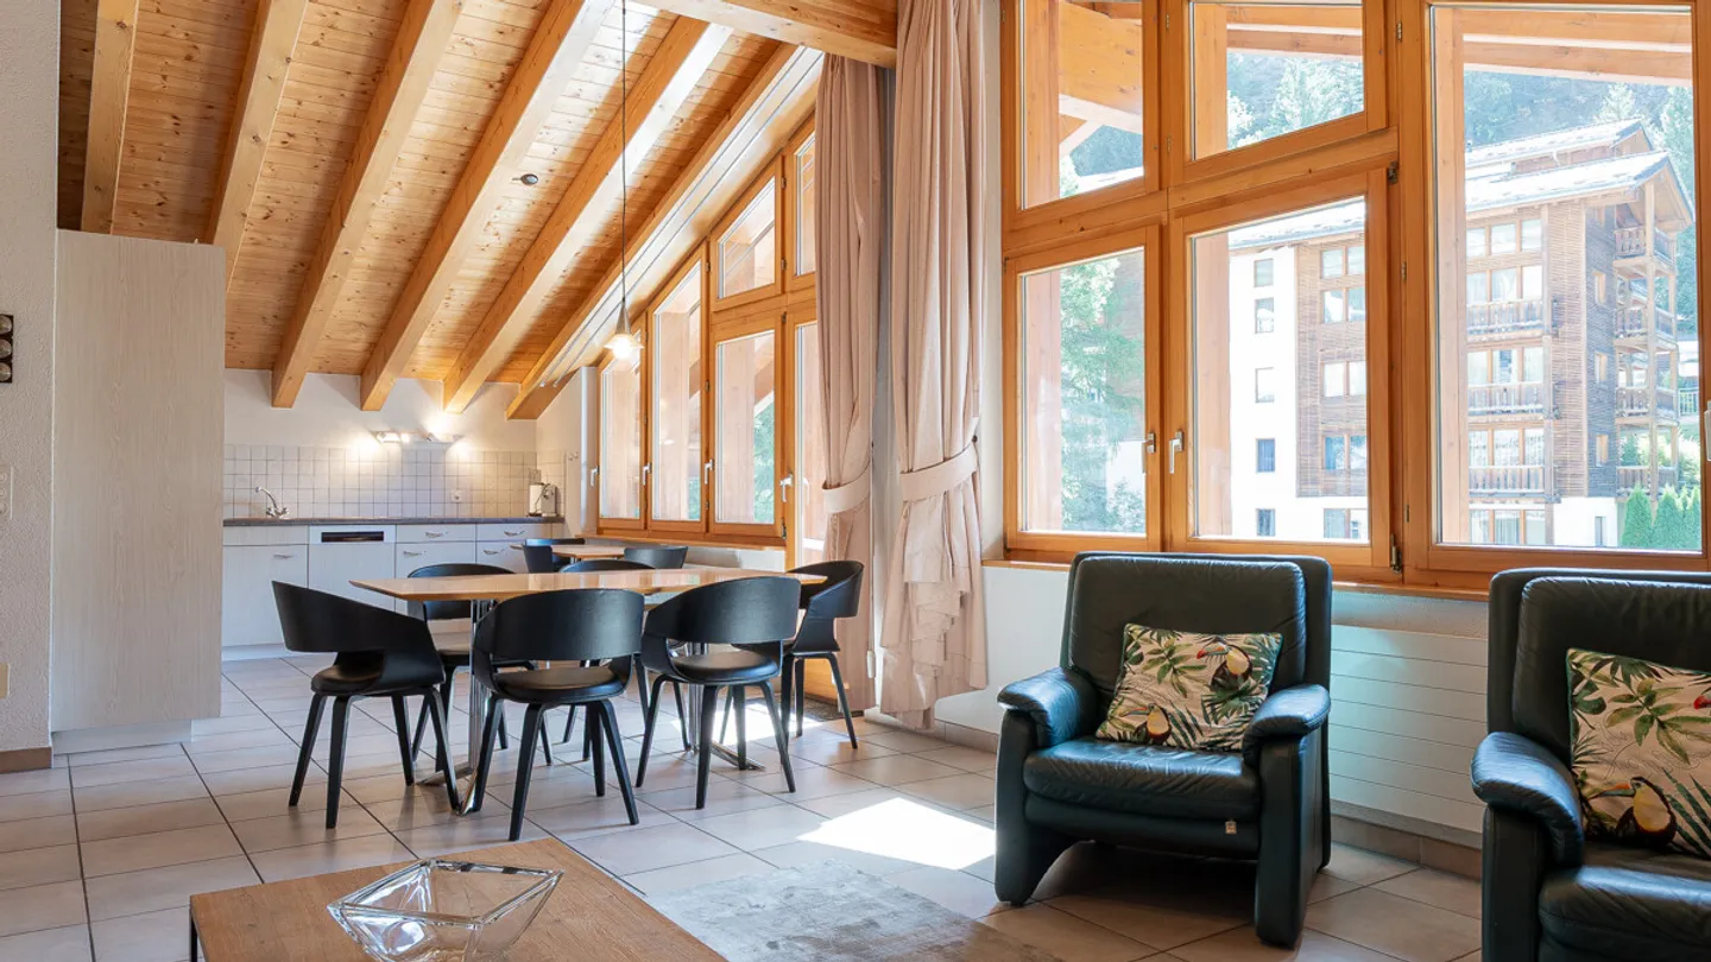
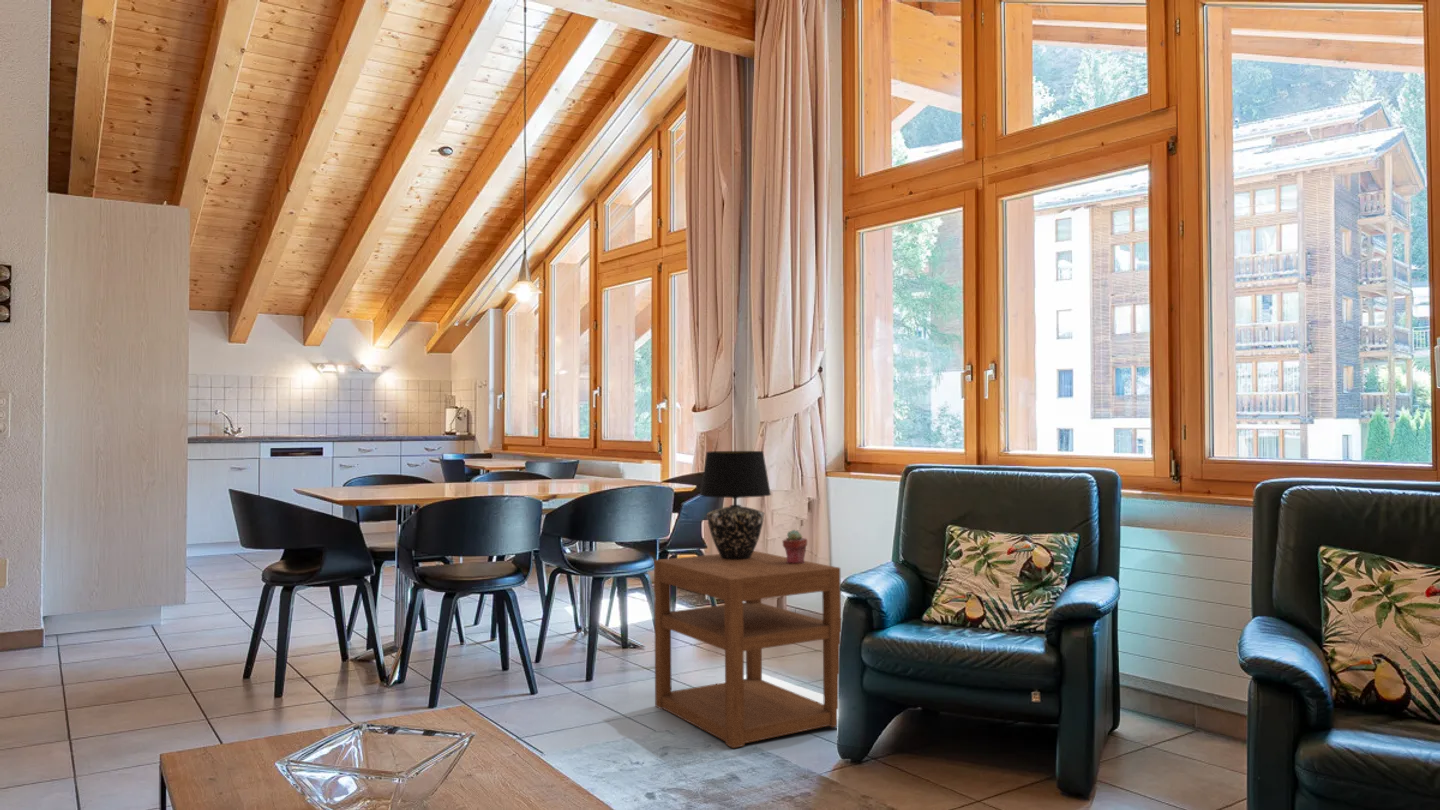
+ nightstand (744, 639)
+ table lamp (735, 504)
+ potted succulent (795, 545)
